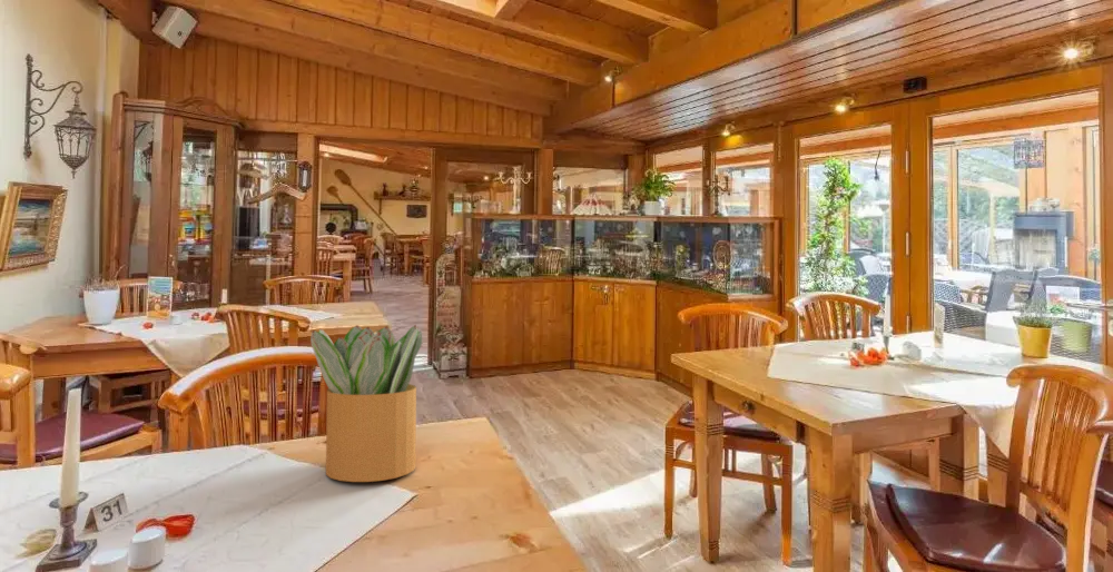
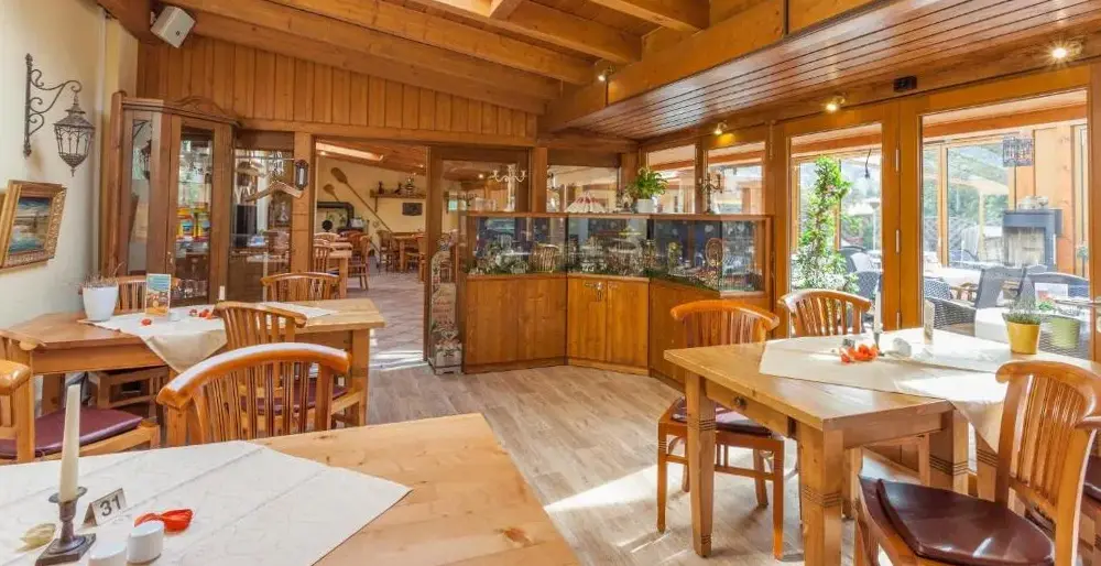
- potted plant (366, 396)
